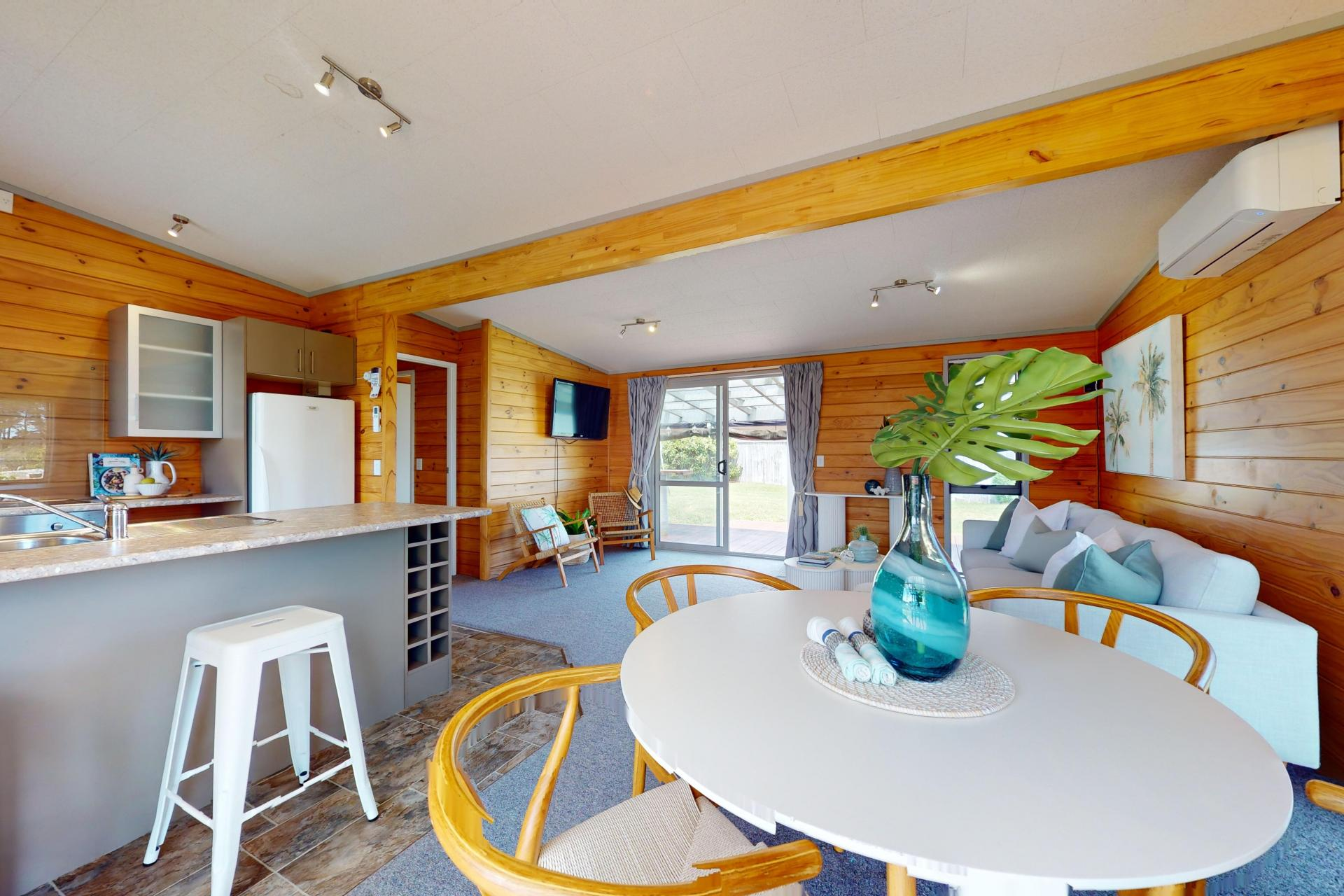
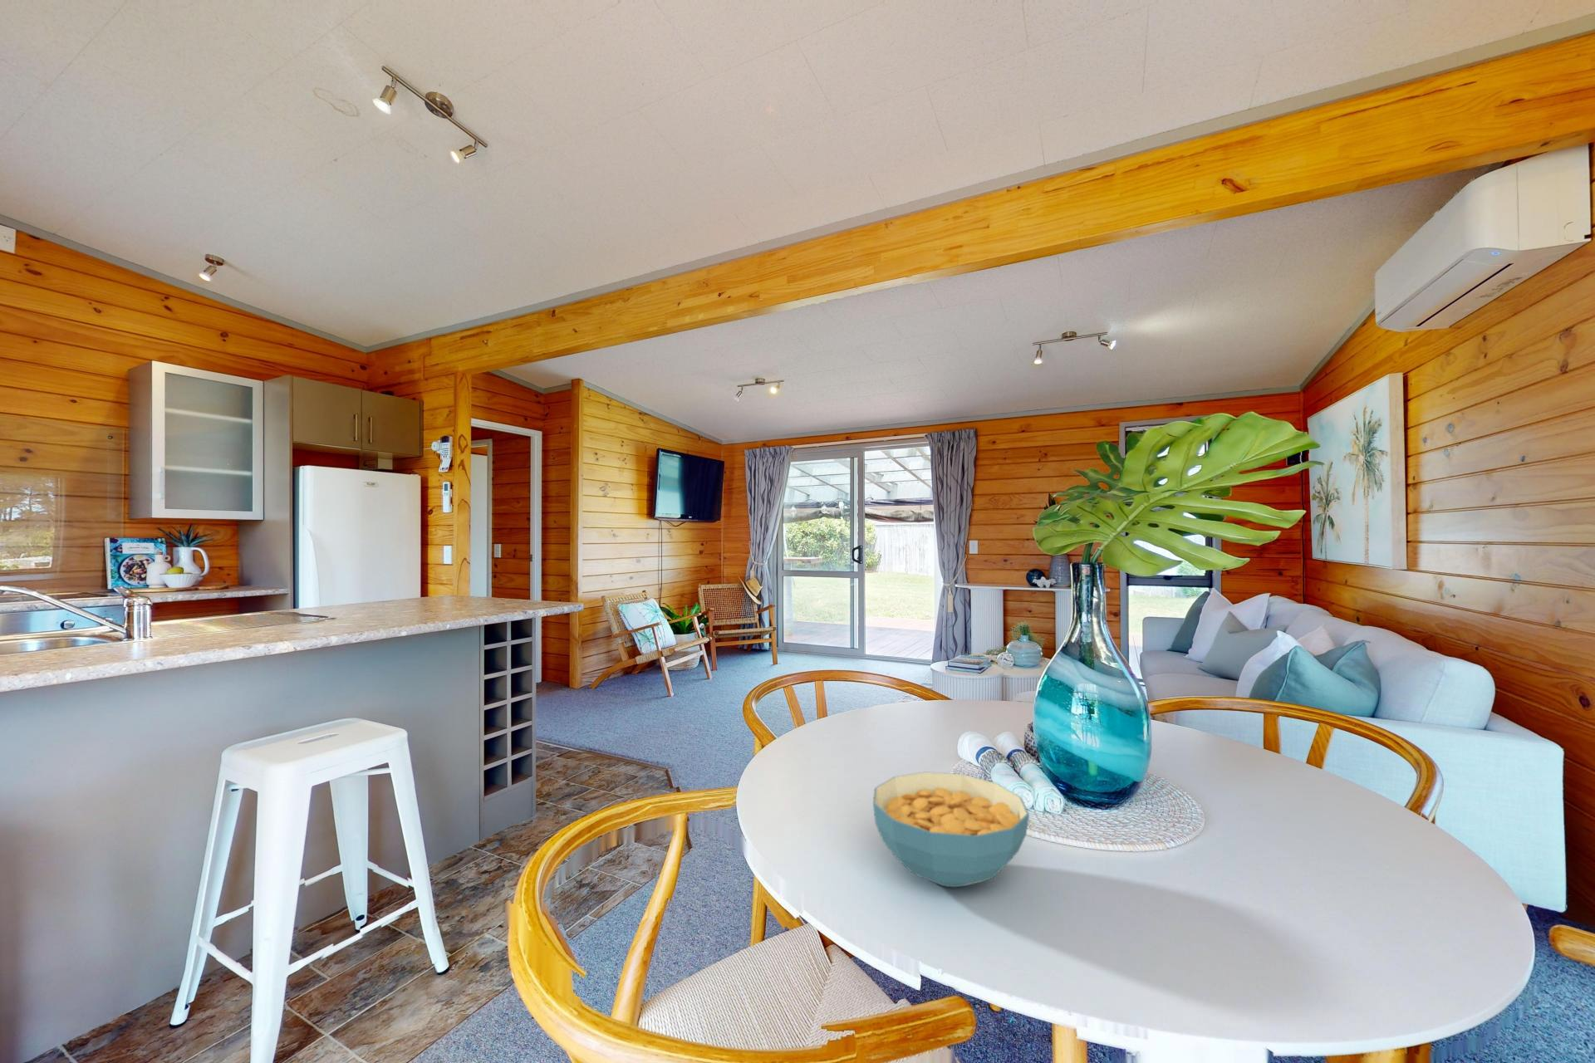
+ cereal bowl (948, 838)
